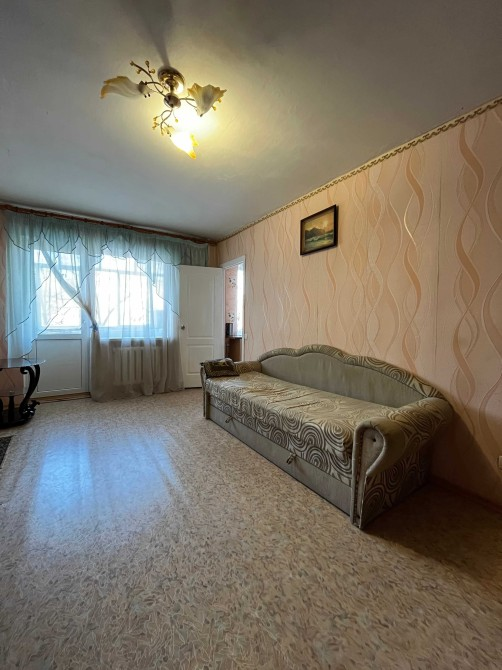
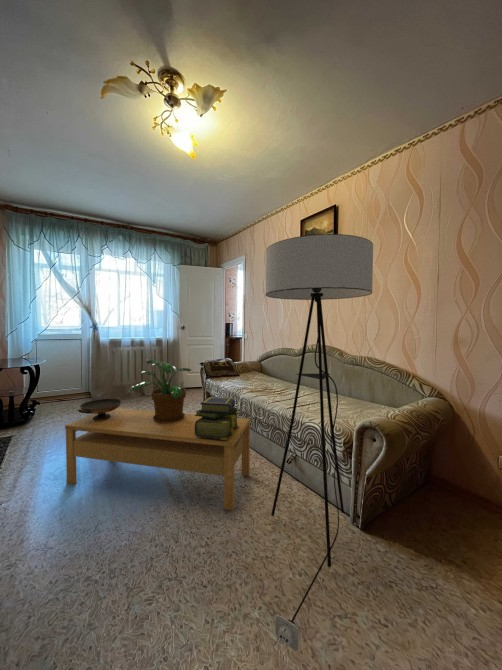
+ potted plant (160, 389)
+ stack of books (217, 414)
+ floor lamp (297, 398)
+ coffee table (161, 450)
+ decorative bowl (101, 409)
